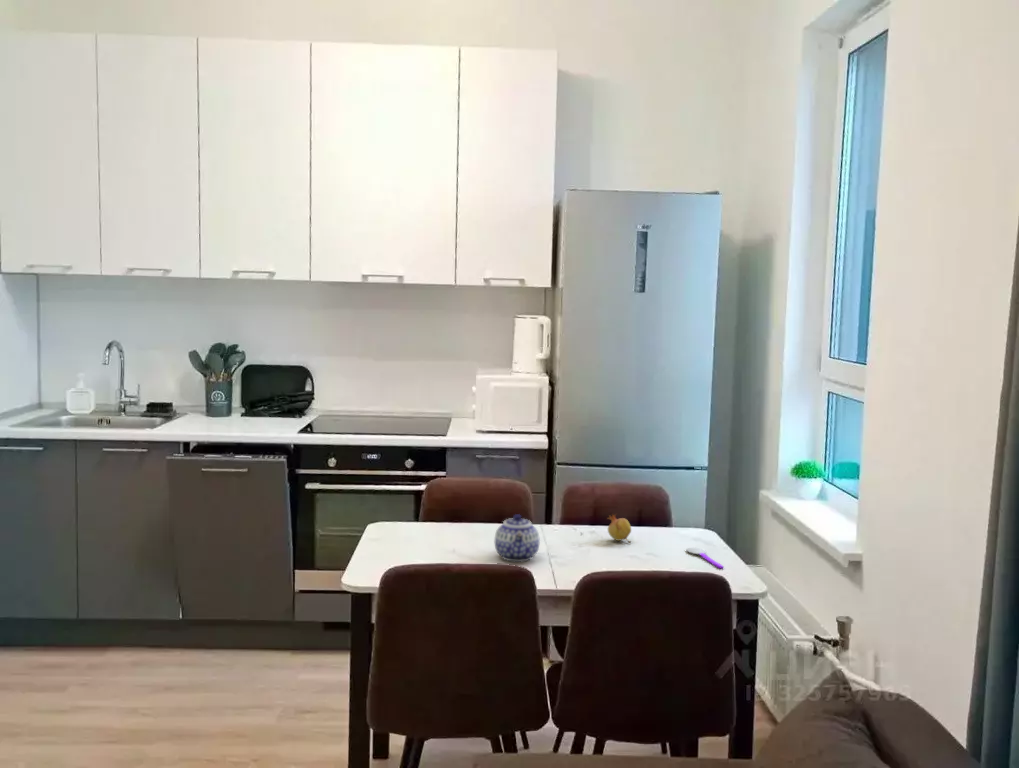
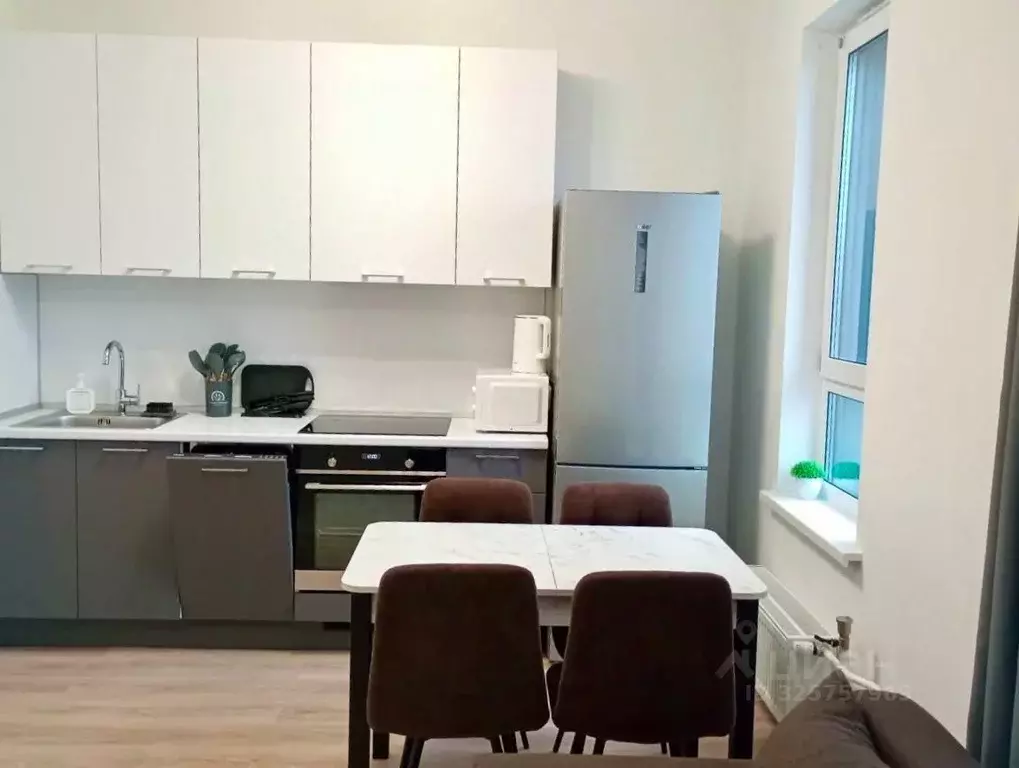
- teapot (517, 535)
- fruit (619, 527)
- spoon (705, 556)
